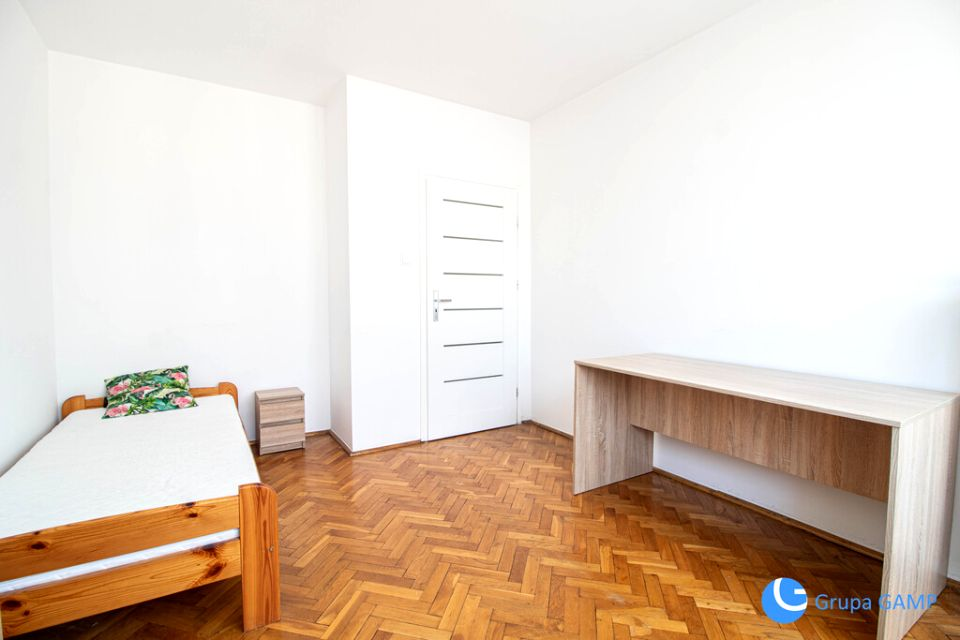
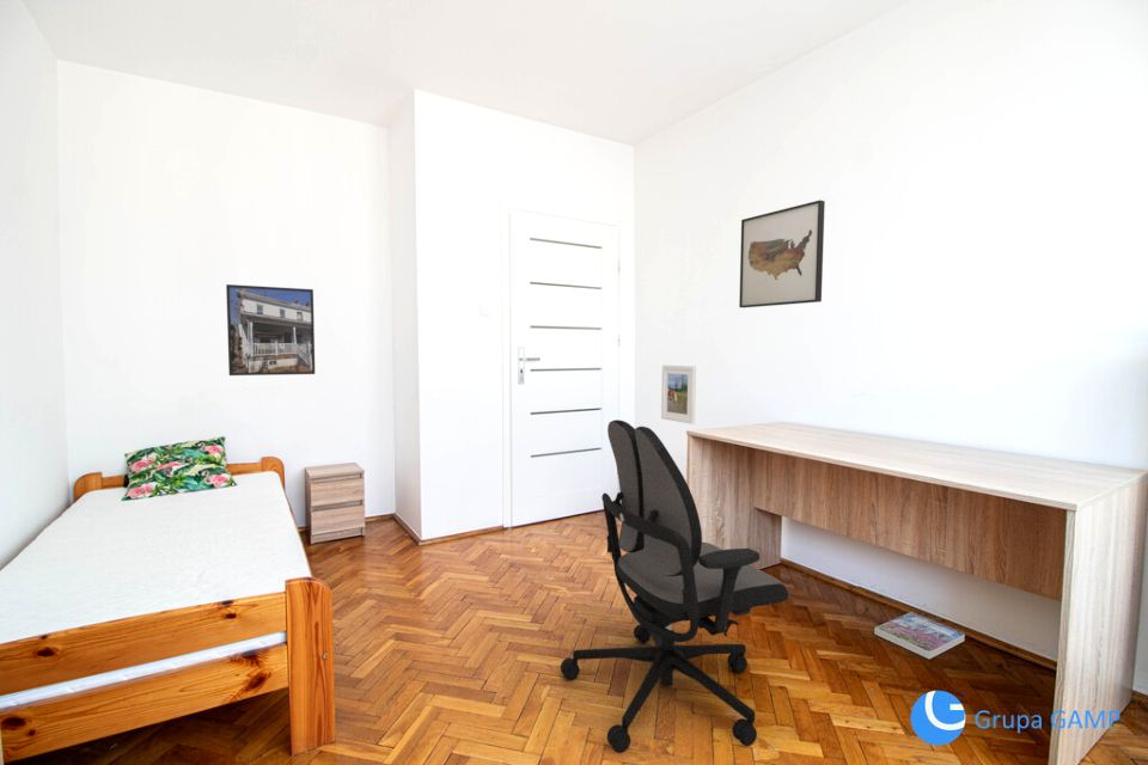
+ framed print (271, 331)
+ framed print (677, 393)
+ wall art (778, 258)
+ book (918, 634)
+ office chair (672, 556)
